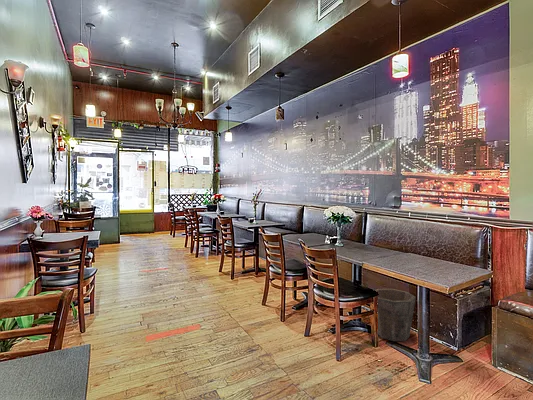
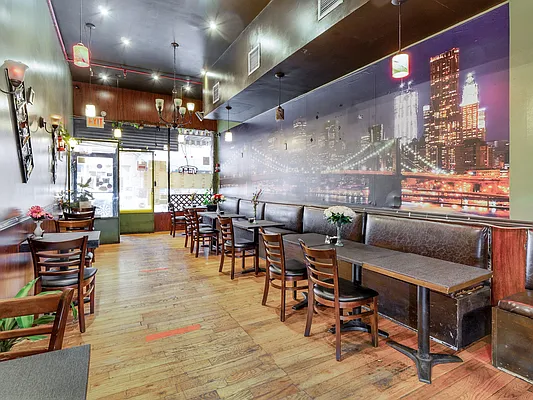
- waste bin (392, 314)
